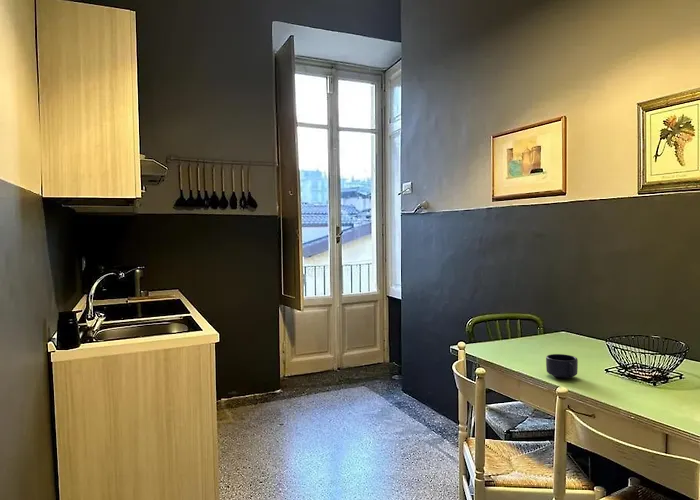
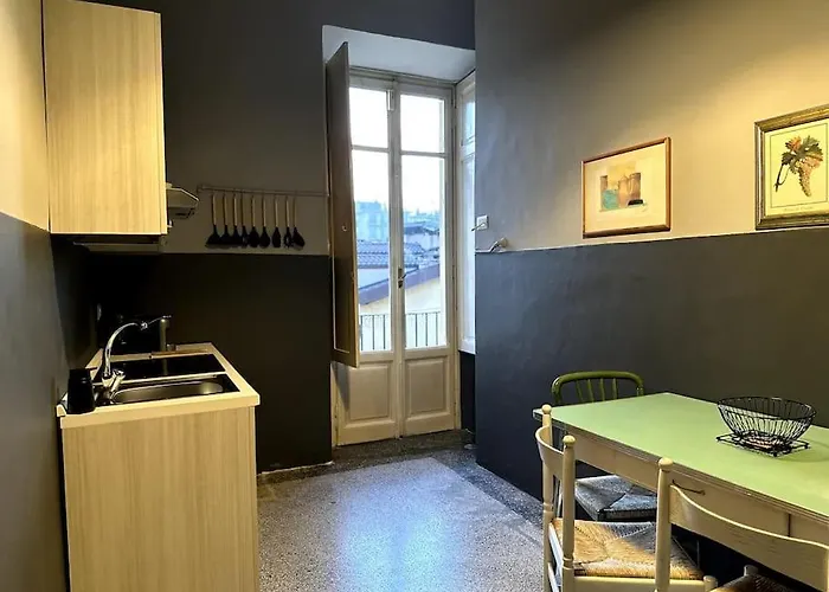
- mug (563, 367)
